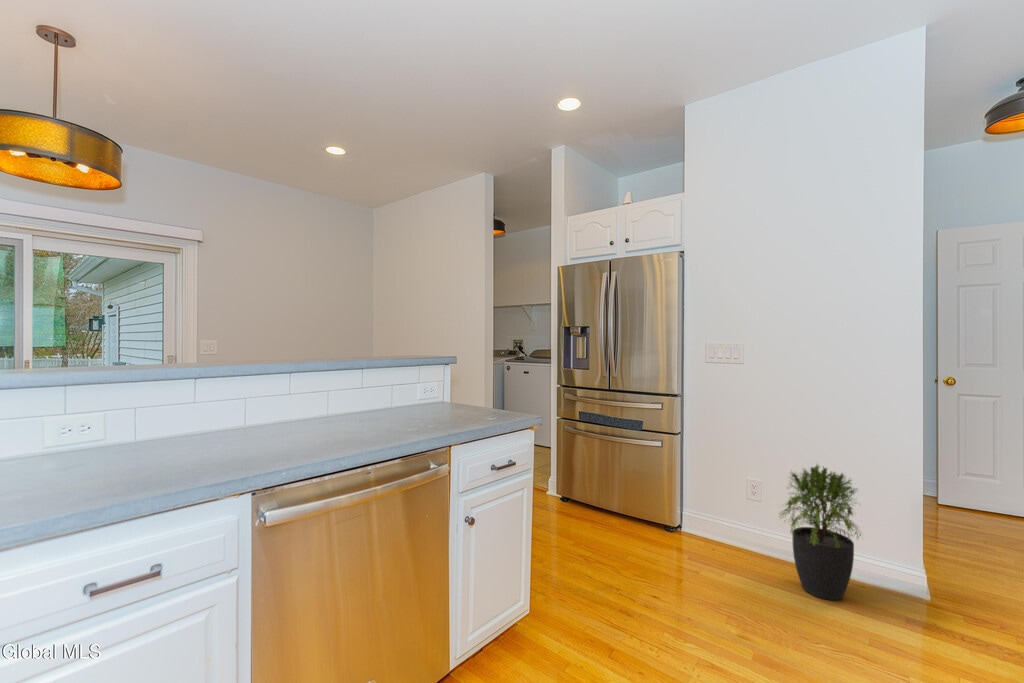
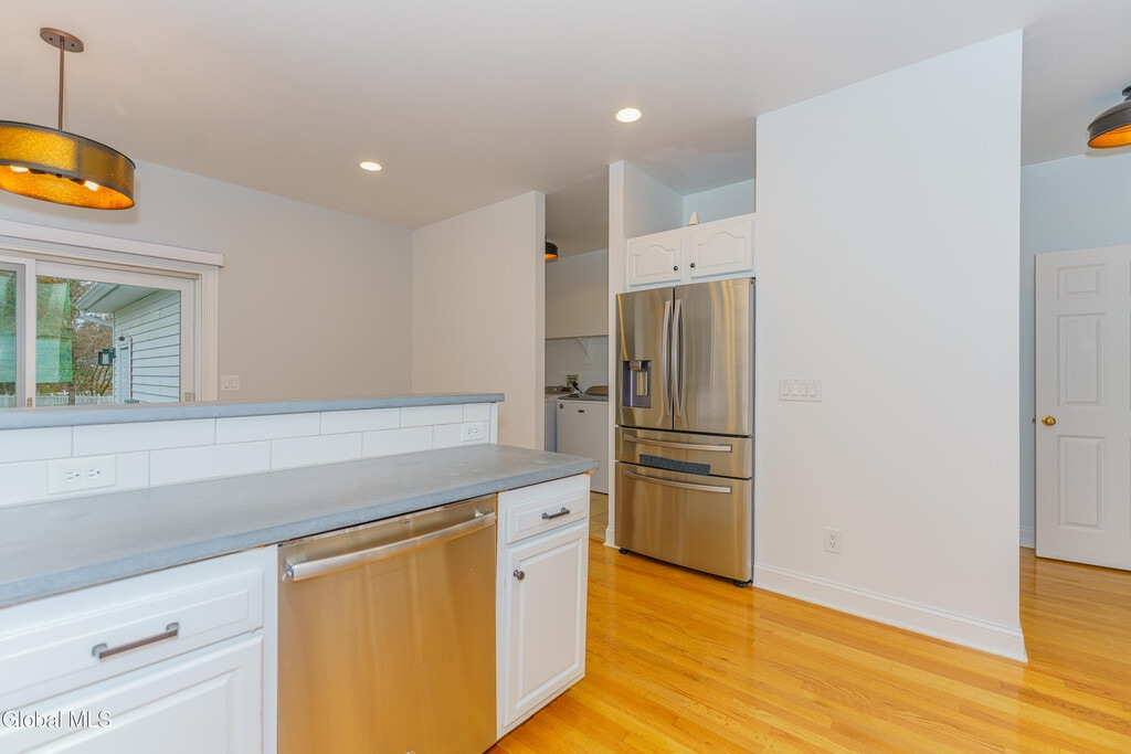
- potted plant (817, 525)
